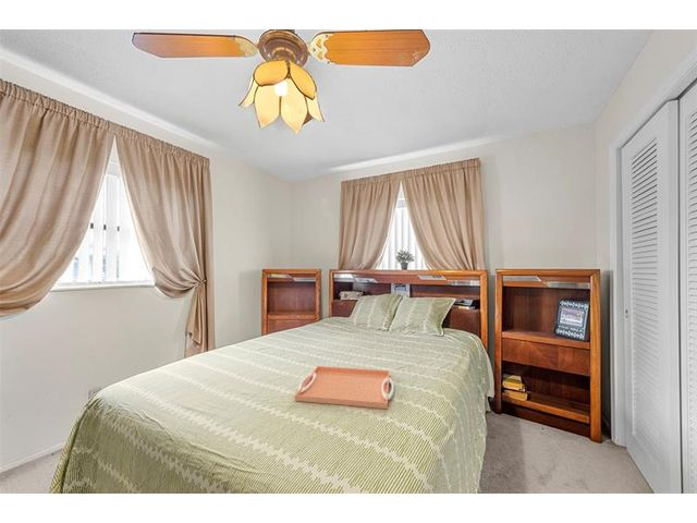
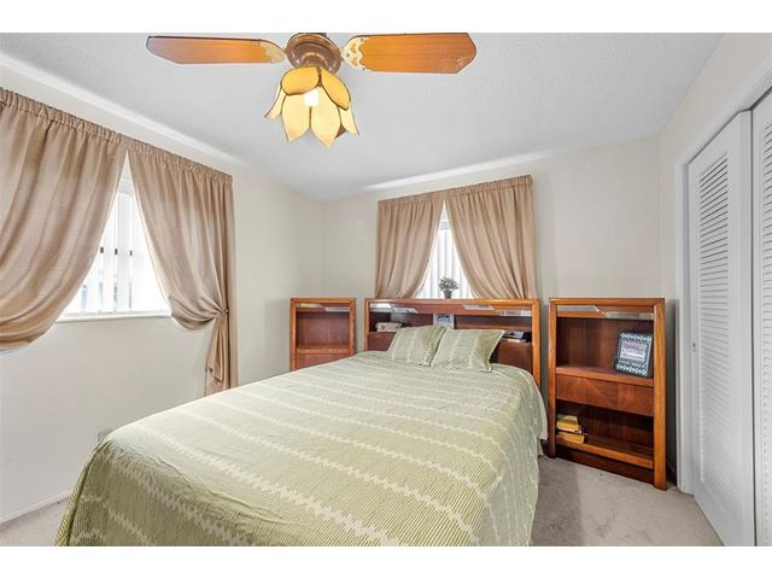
- serving tray (346, 384)
